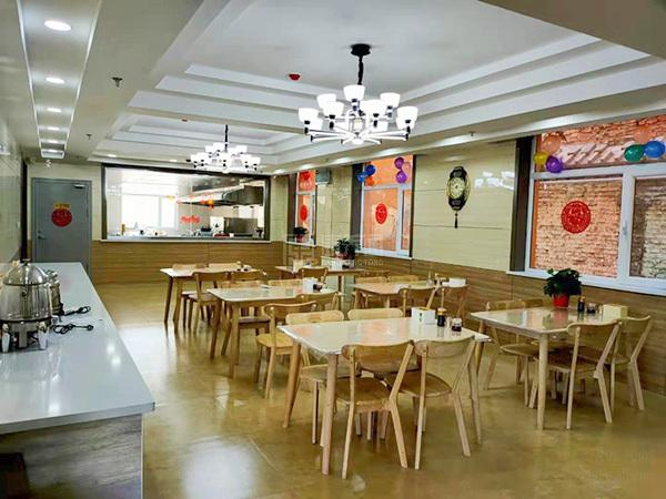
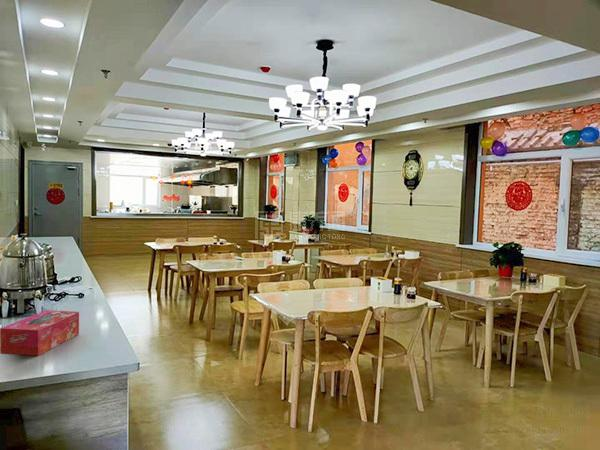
+ tissue box (42, 331)
